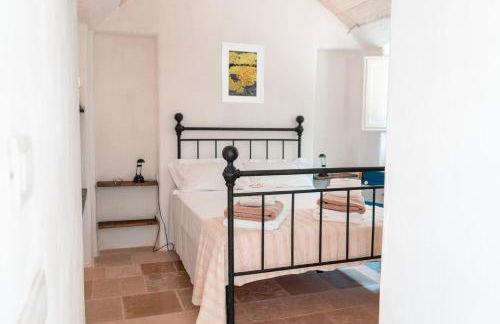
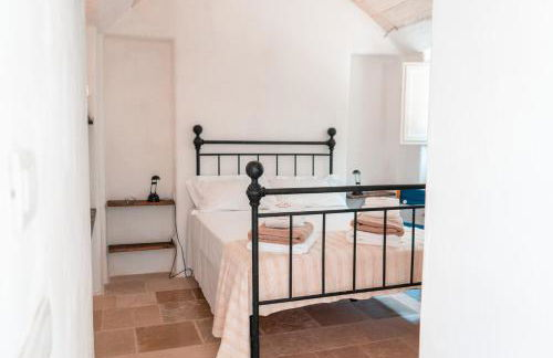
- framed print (242, 73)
